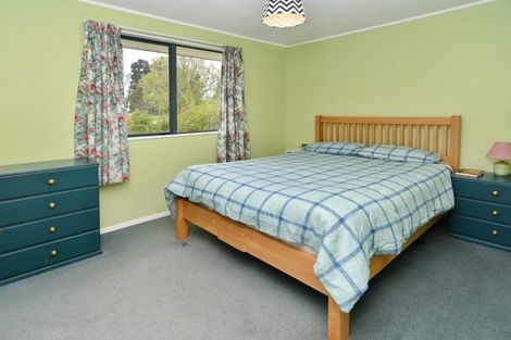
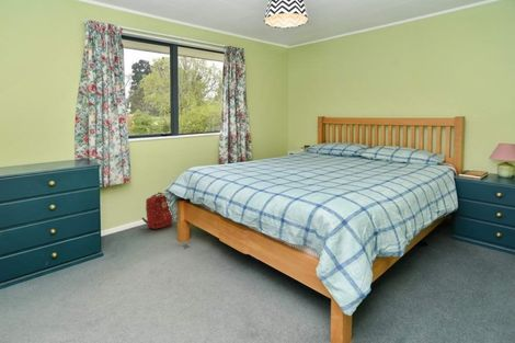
+ backpack (157, 208)
